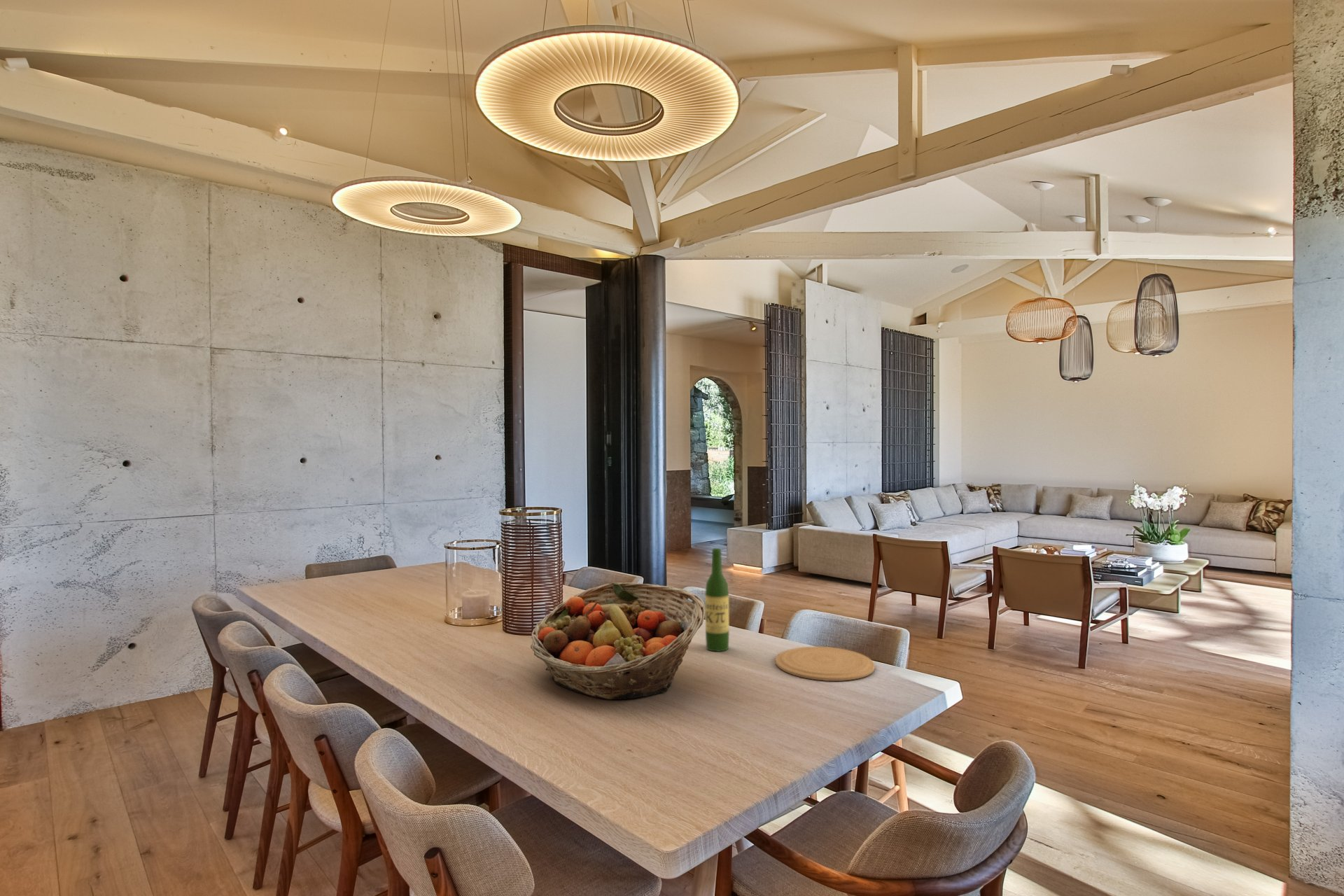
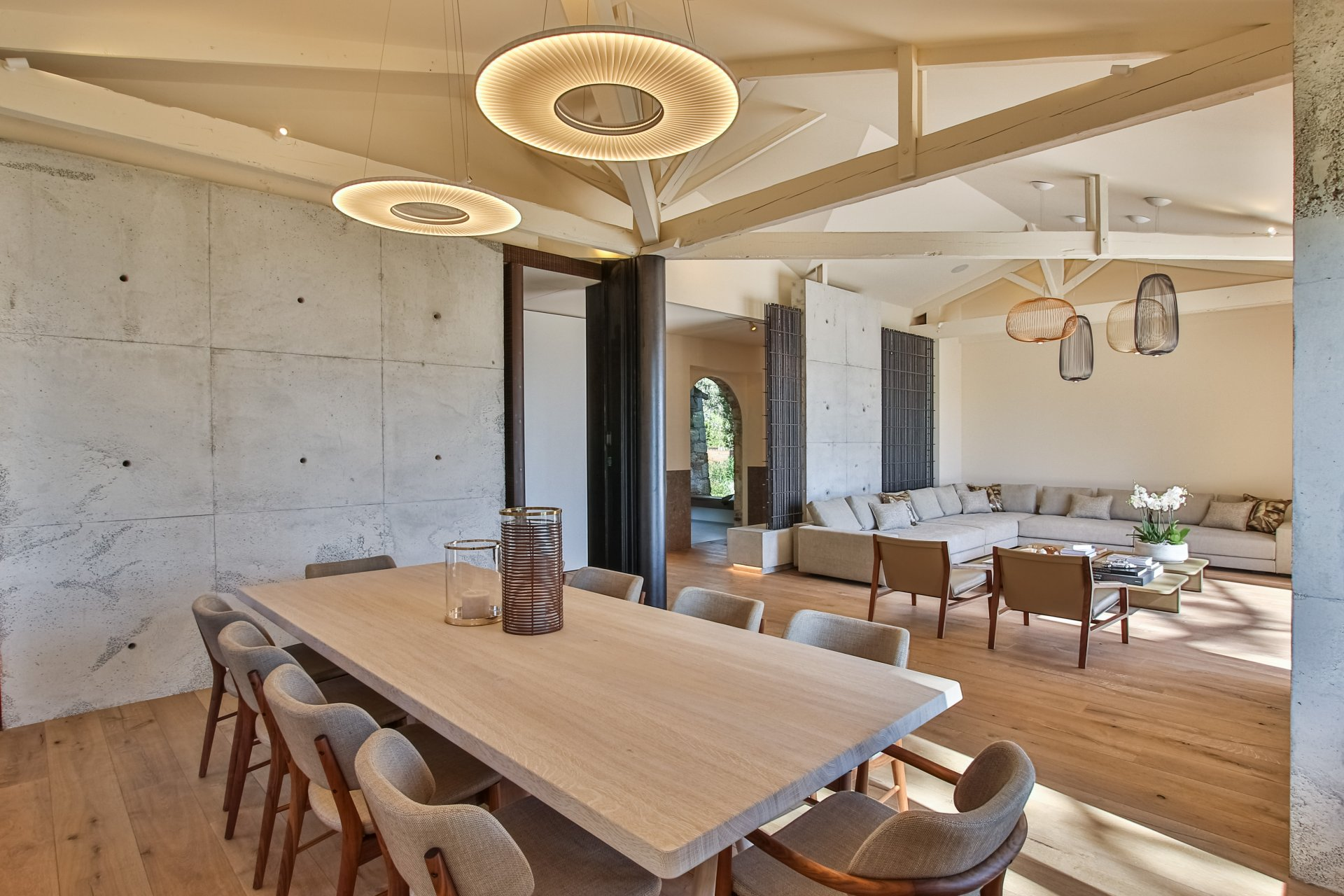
- fruit basket (617, 636)
- wine bottle (717, 598)
- plate (824, 662)
